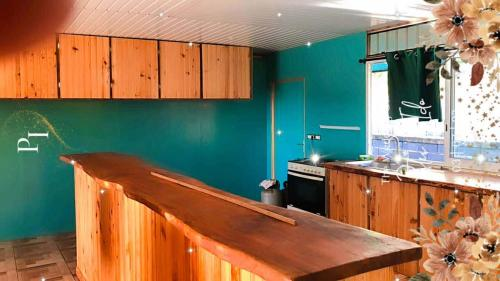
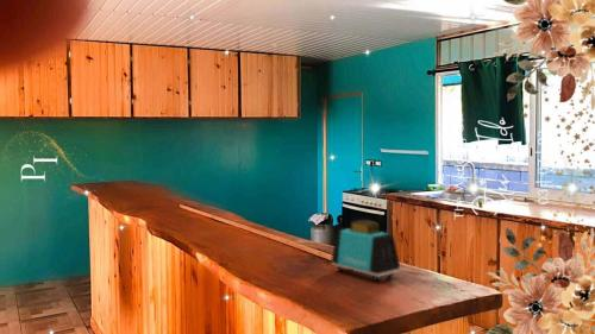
+ toaster (364, 247)
